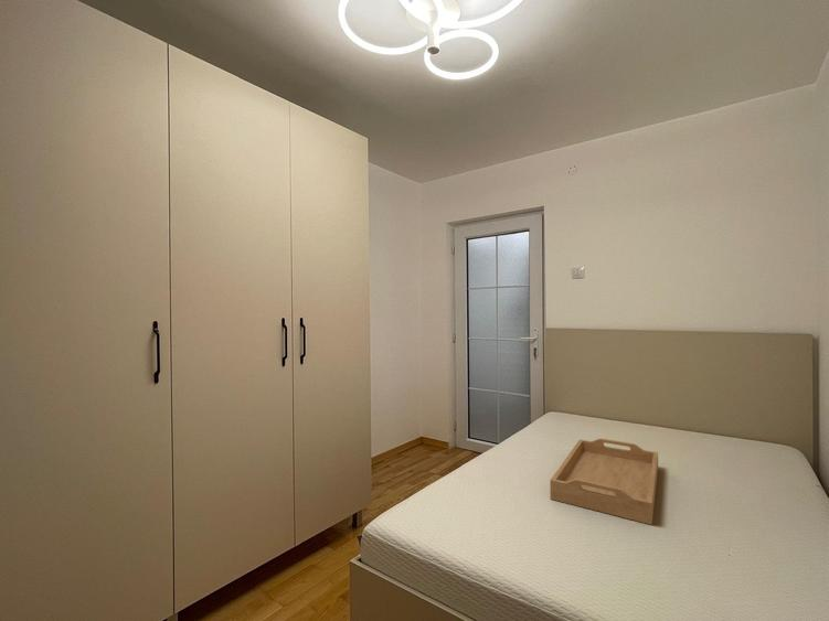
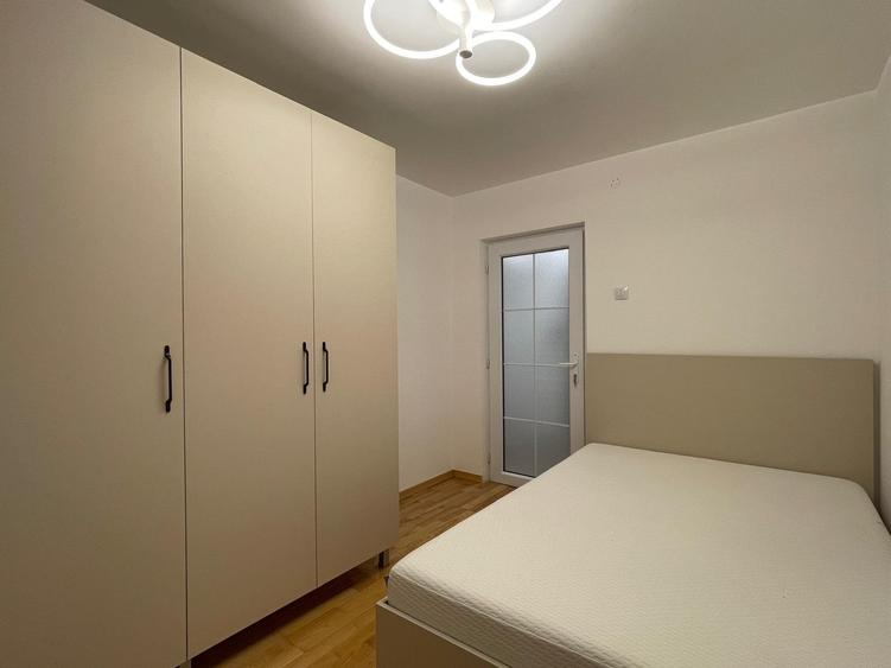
- serving tray (608, 471)
